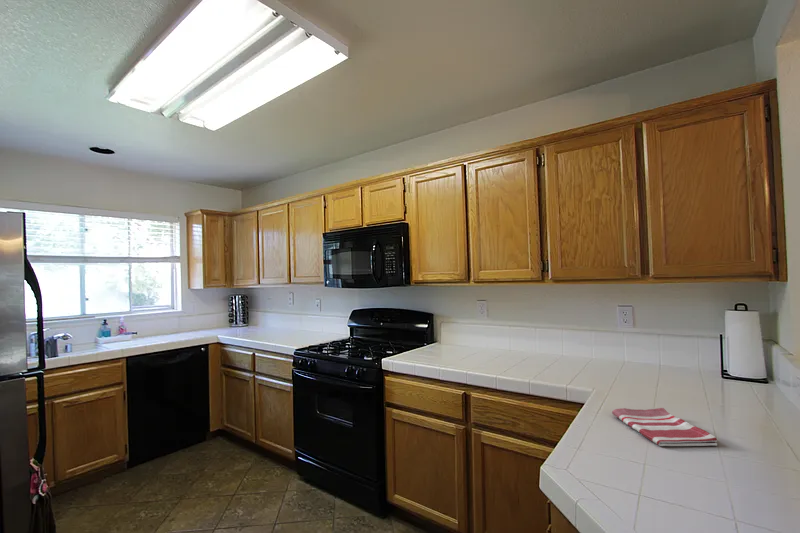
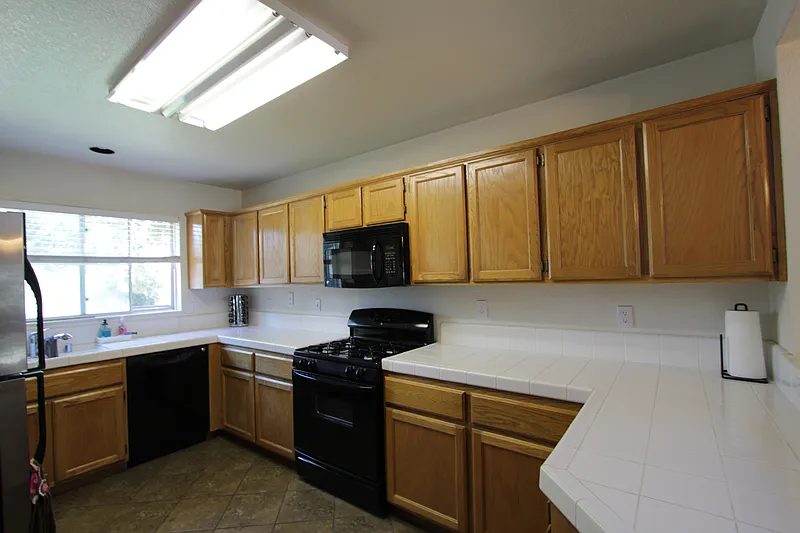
- dish towel (660, 425)
